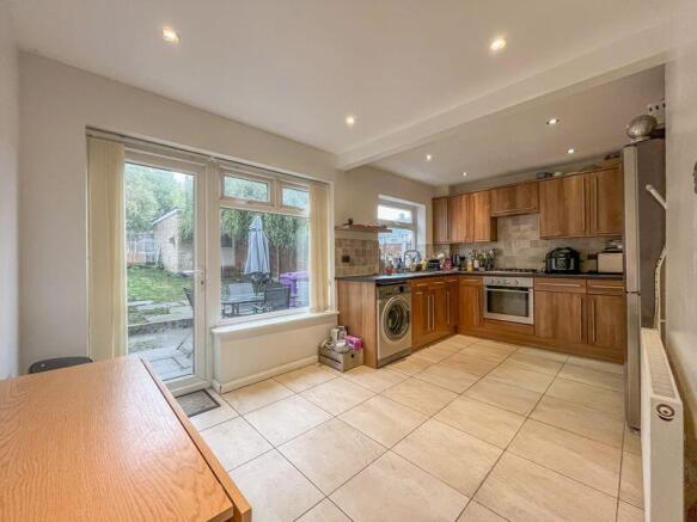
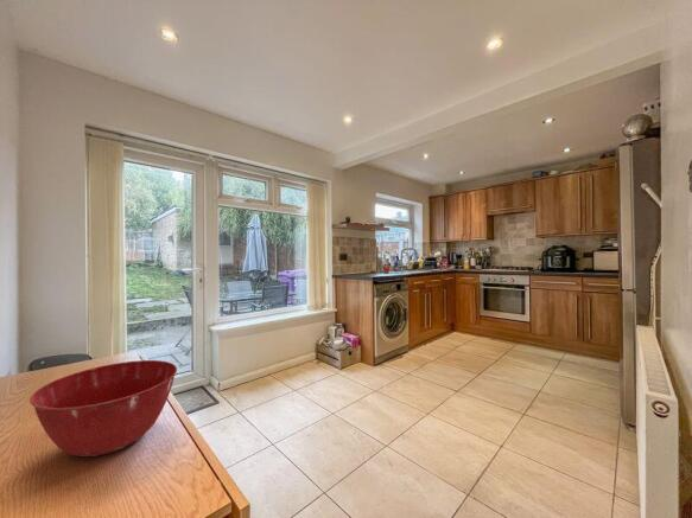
+ mixing bowl (113, 408)
